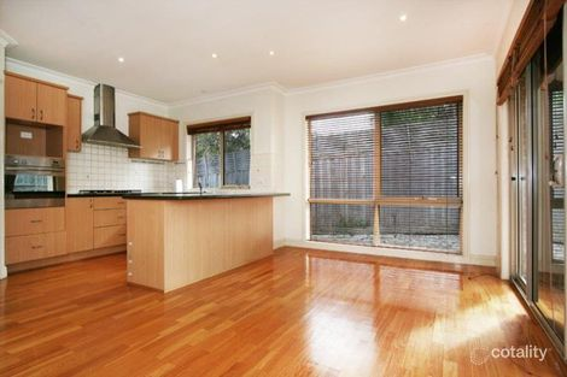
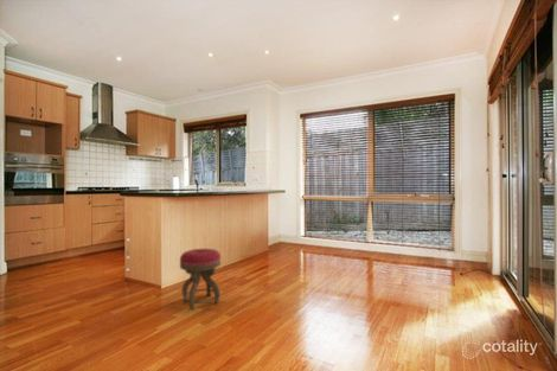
+ stool (199, 276)
